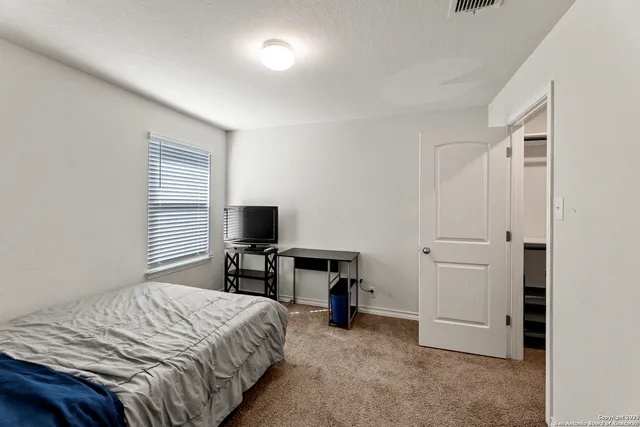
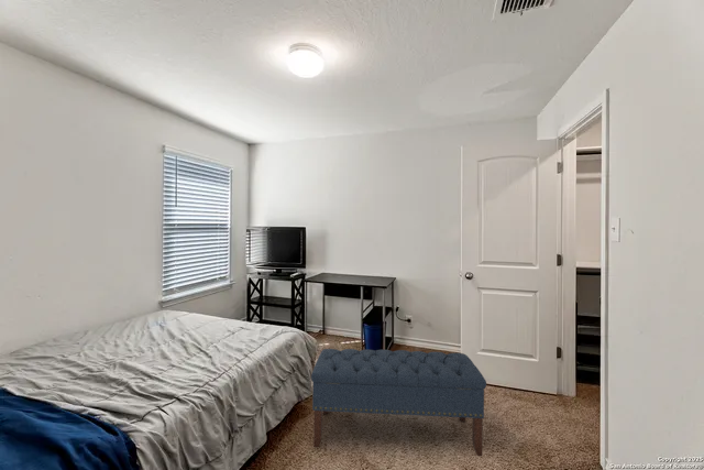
+ bench (394, 394)
